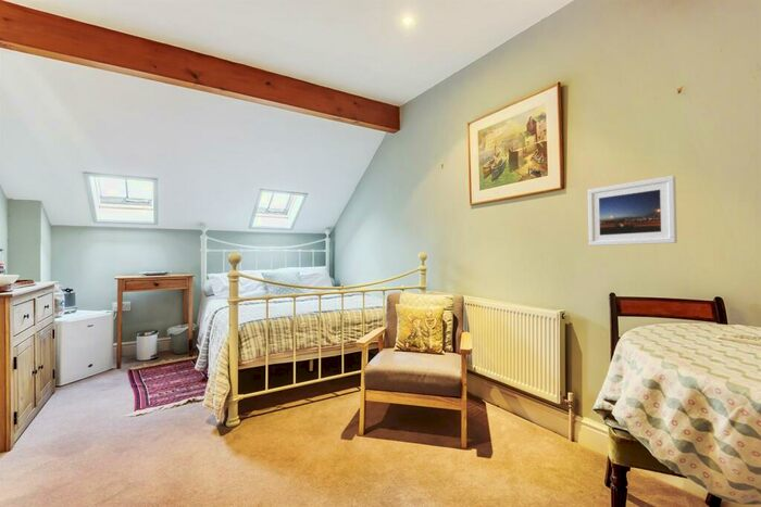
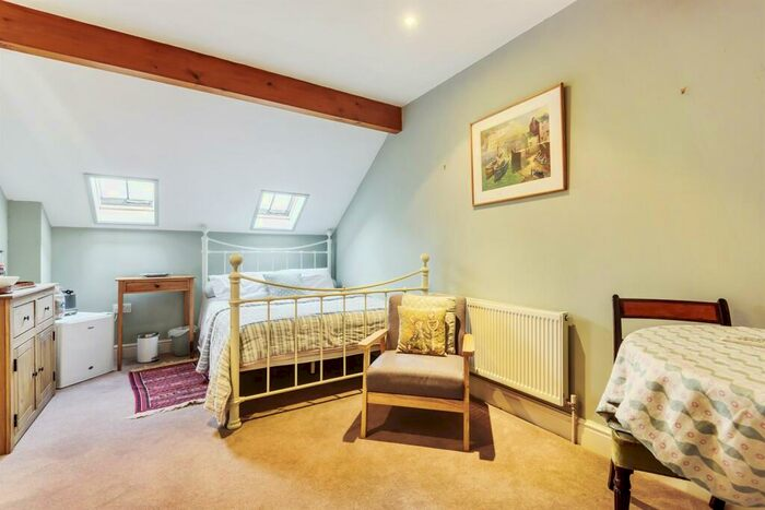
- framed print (628, 214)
